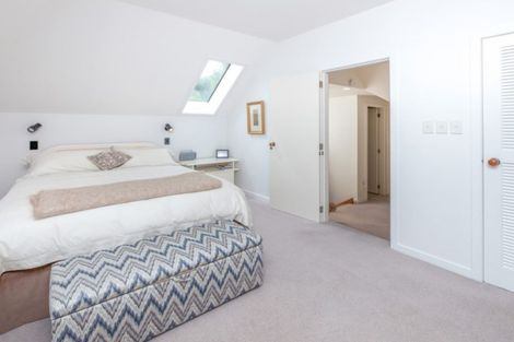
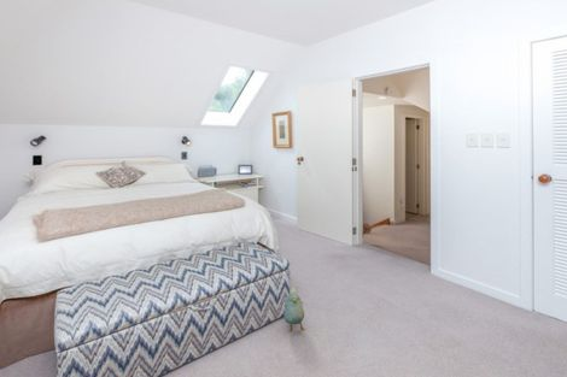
+ plush toy (293, 306)
